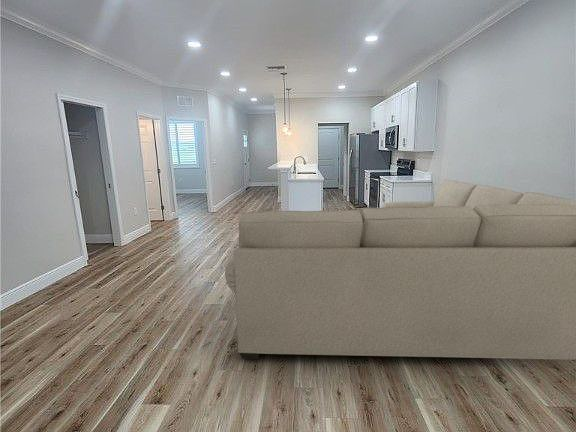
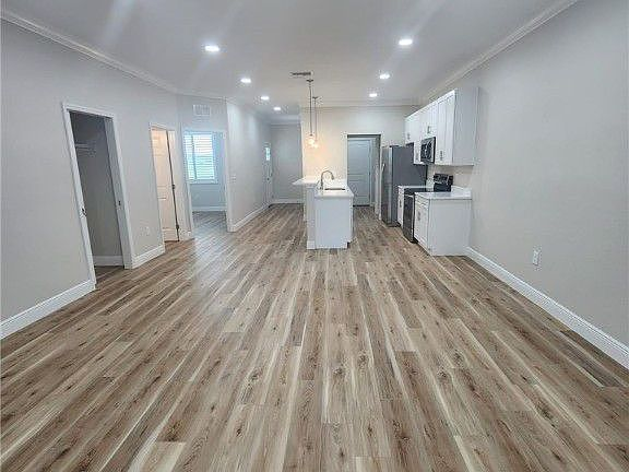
- sofa (376, 237)
